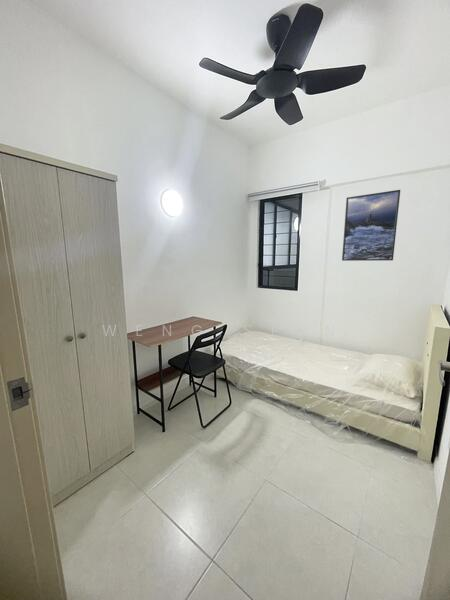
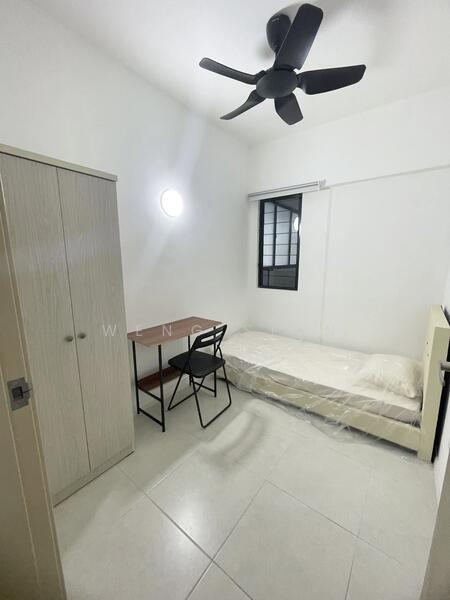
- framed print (369, 227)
